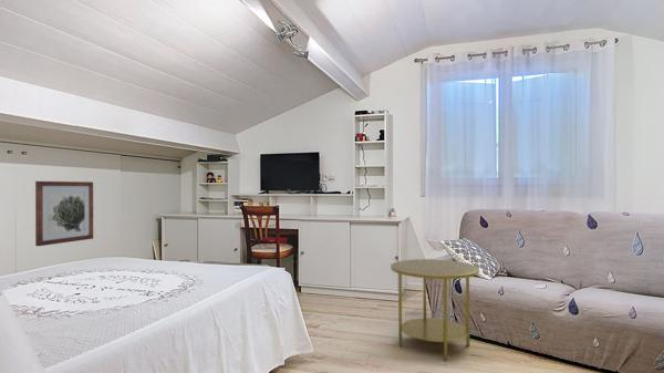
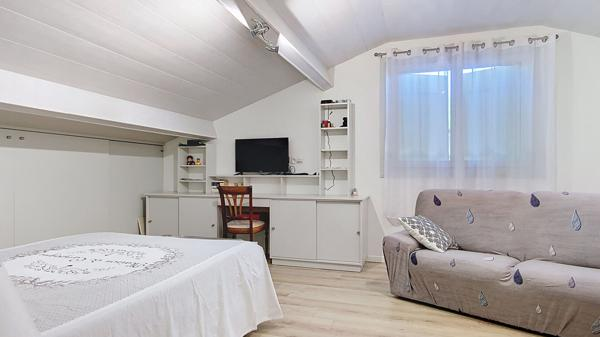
- side table (425, 305)
- wall art (66, 211)
